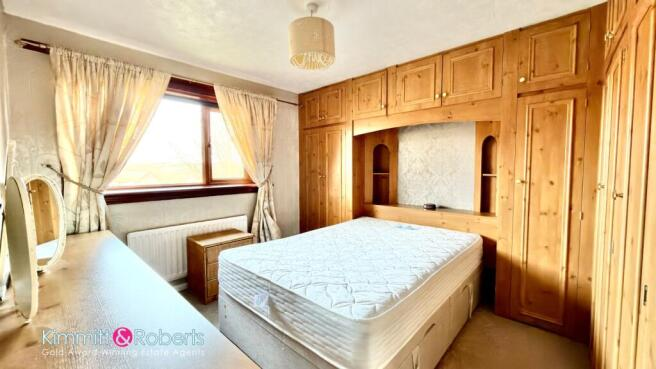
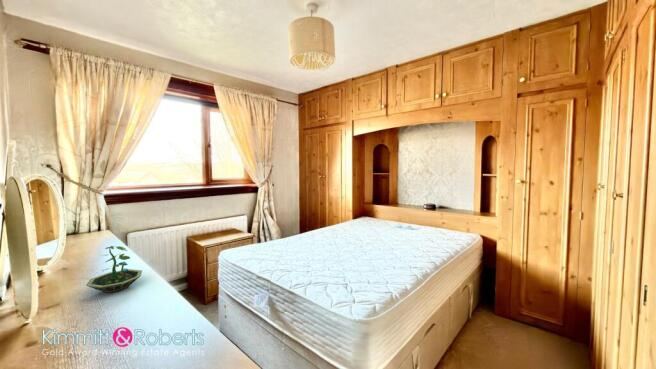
+ terrarium (113, 255)
